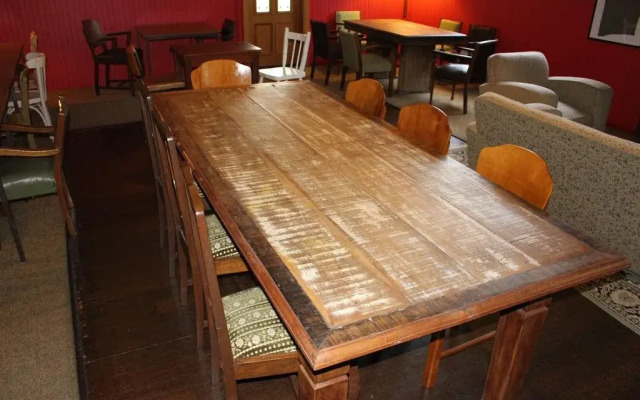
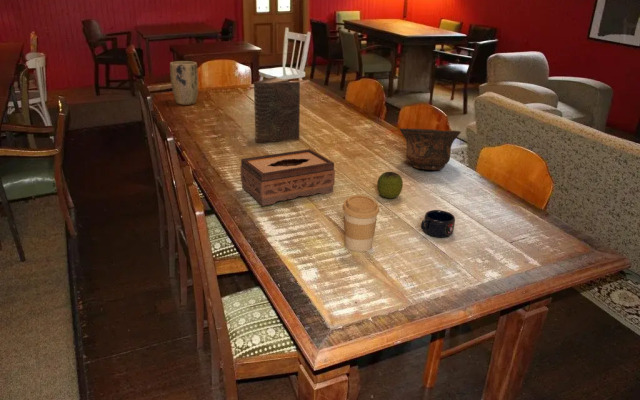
+ plant pot (184, 83)
+ mug (436, 224)
+ bowl (428, 145)
+ apple (389, 184)
+ tissue box (287, 175)
+ coffee cup (359, 223)
+ book (272, 109)
